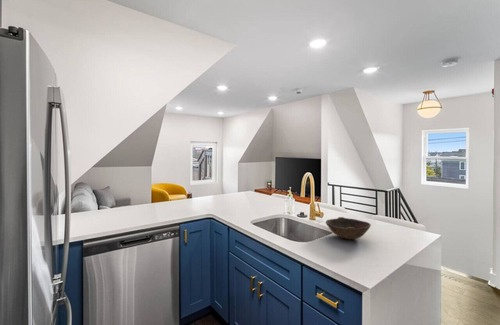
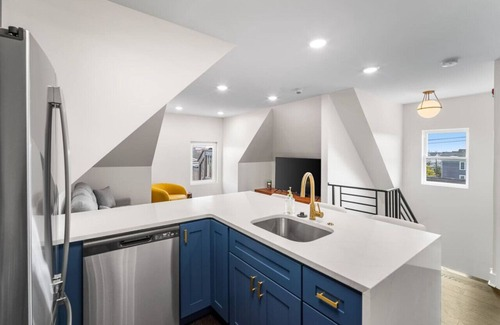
- bowl (347, 229)
